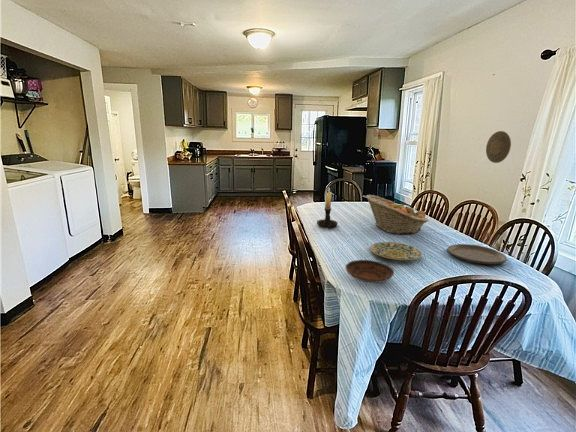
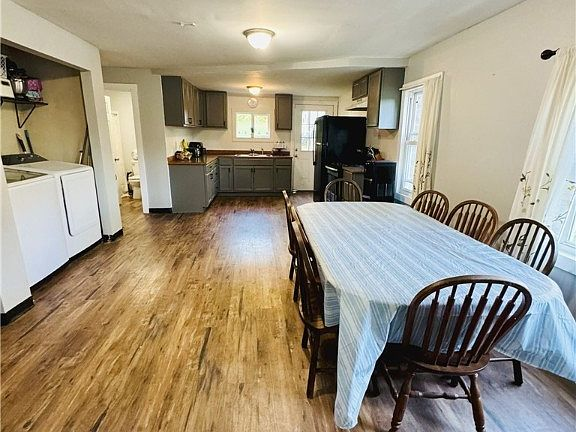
- decorative plate (496, 147)
- plate (475, 254)
- bowl (368, 273)
- candle holder (328, 207)
- plate (394, 252)
- fruit basket (395, 212)
